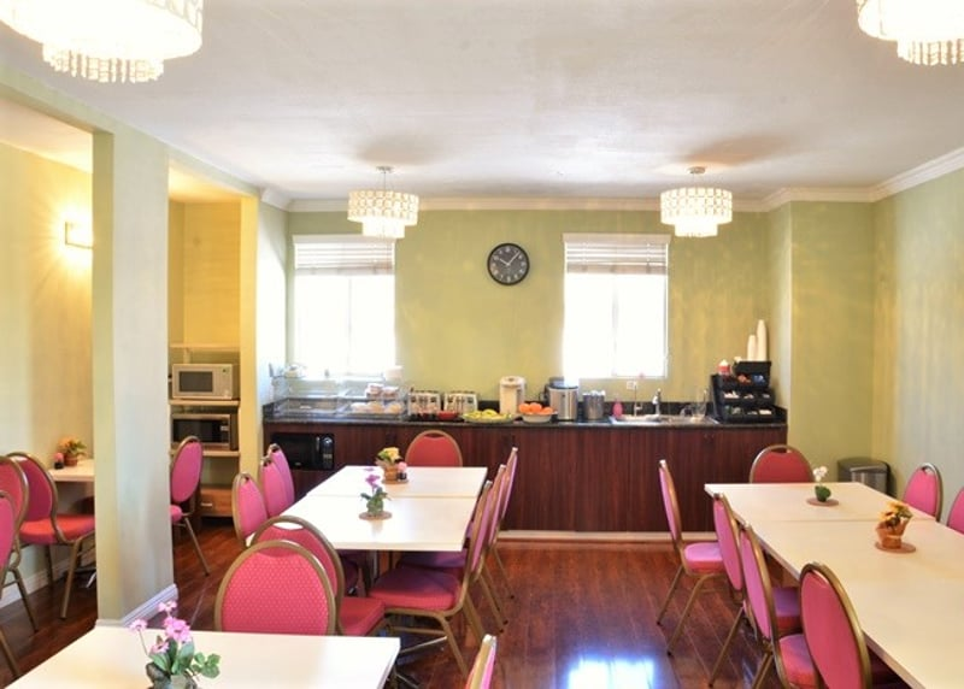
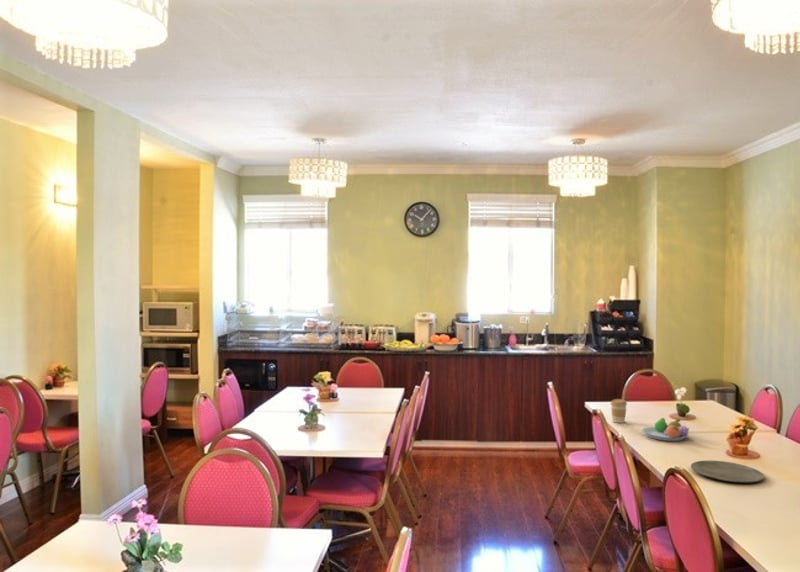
+ coffee cup (618, 410)
+ fruit bowl (665, 427)
+ plate (726, 472)
